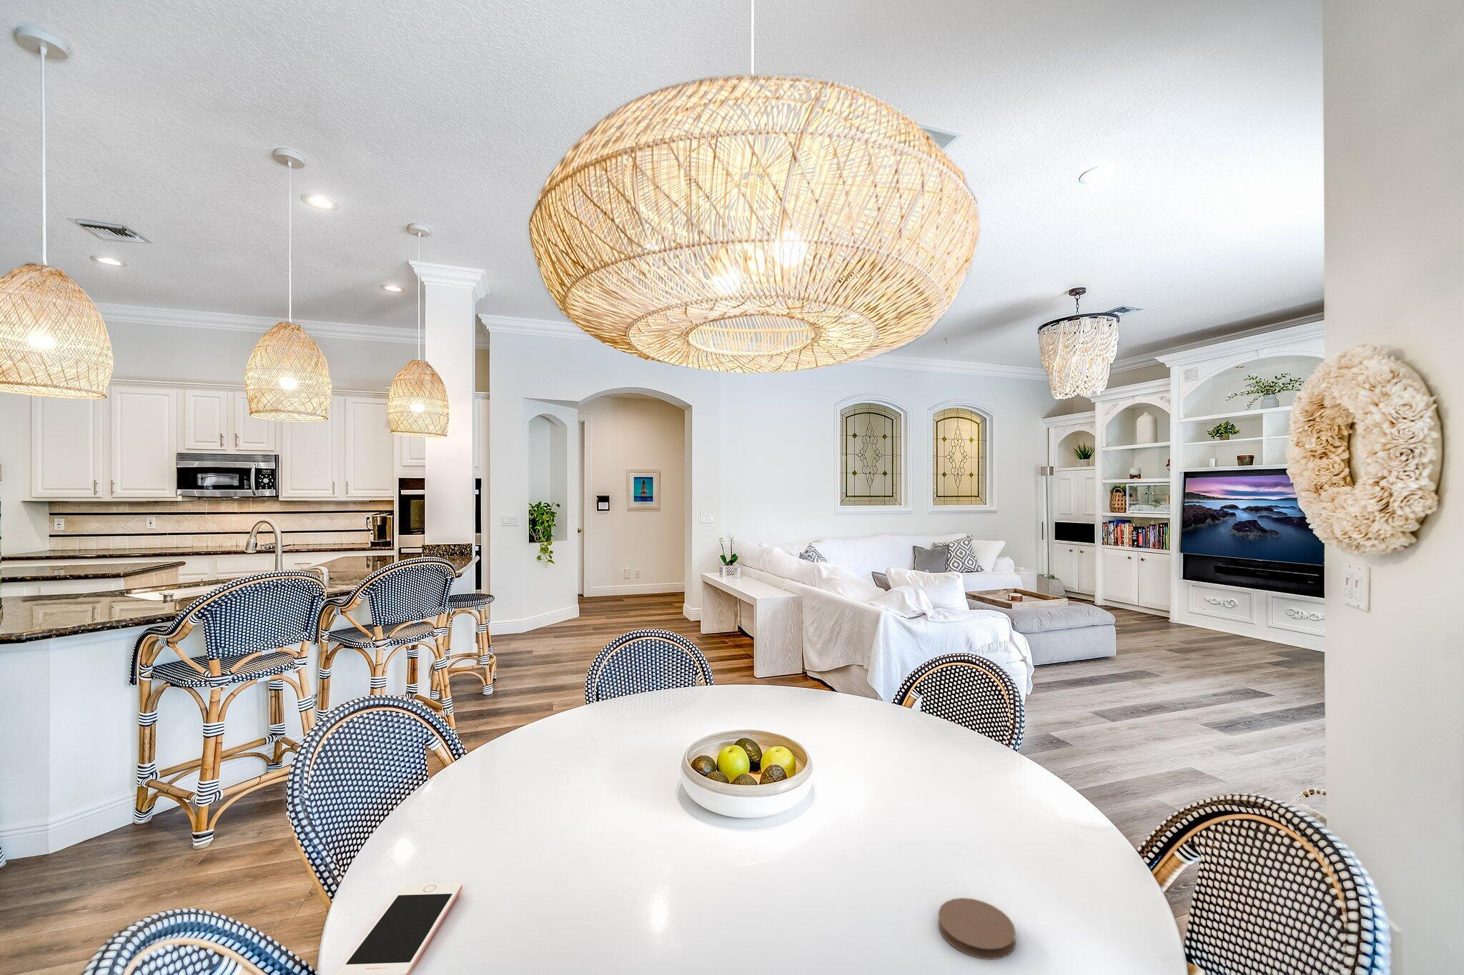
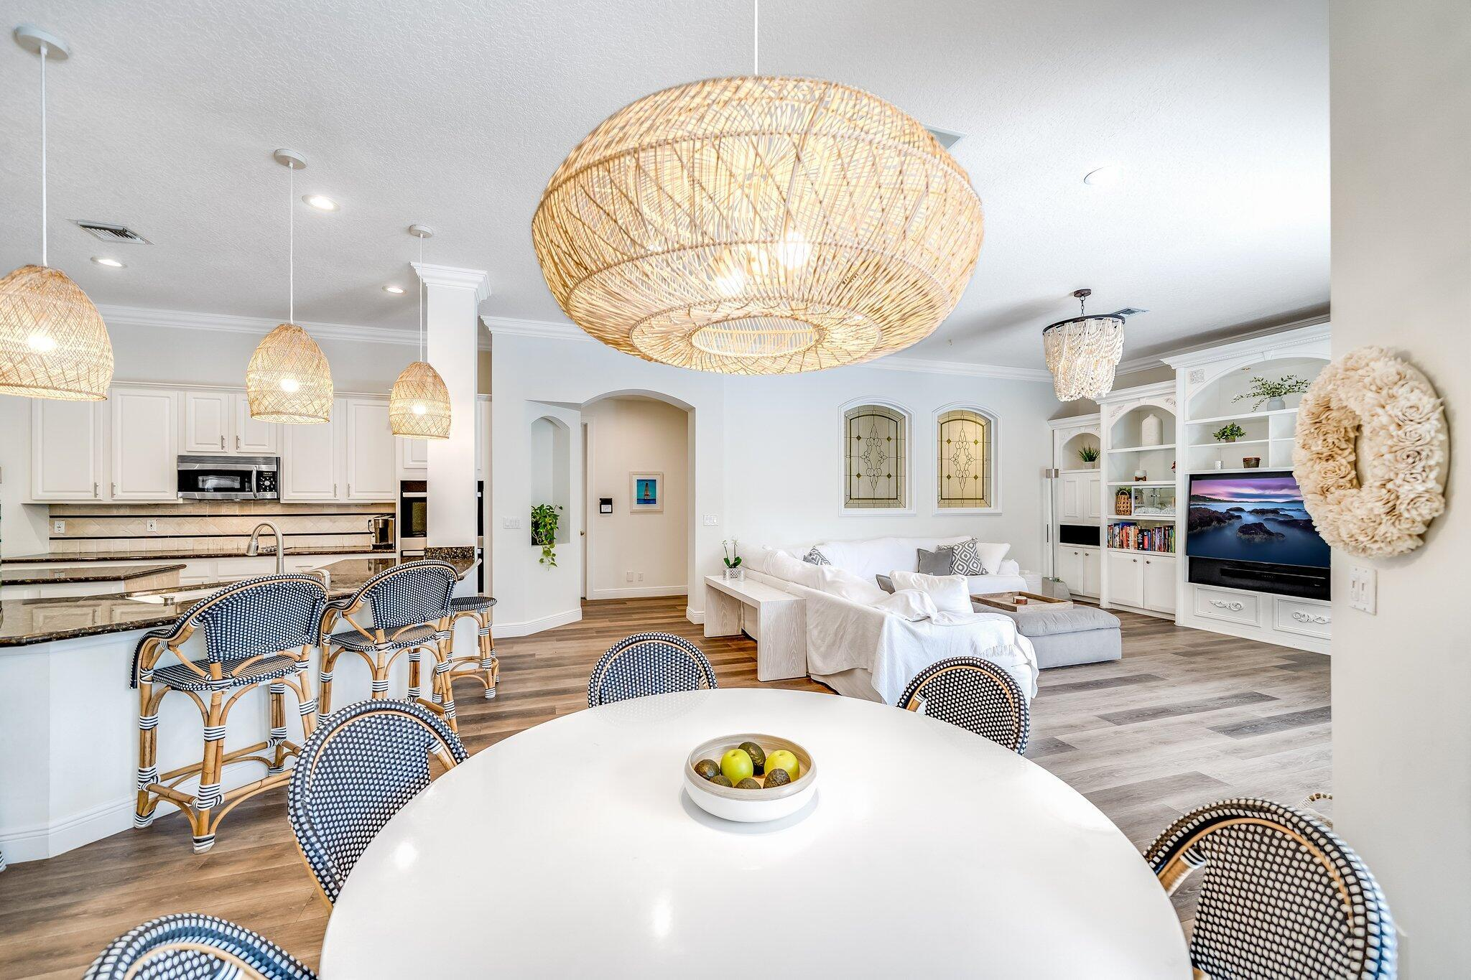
- coaster (975, 926)
- cell phone (405, 927)
